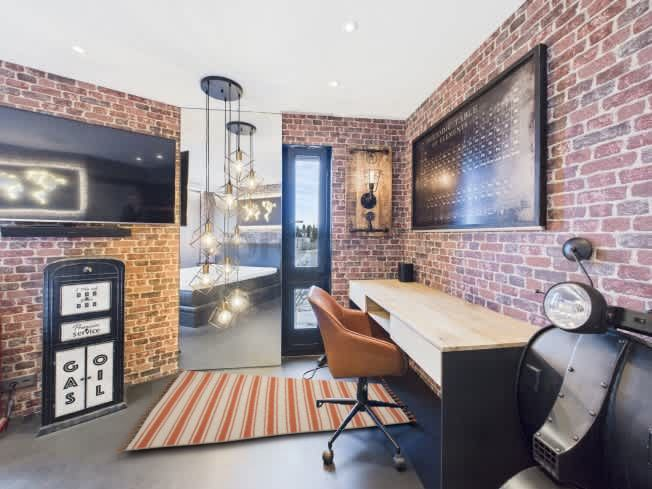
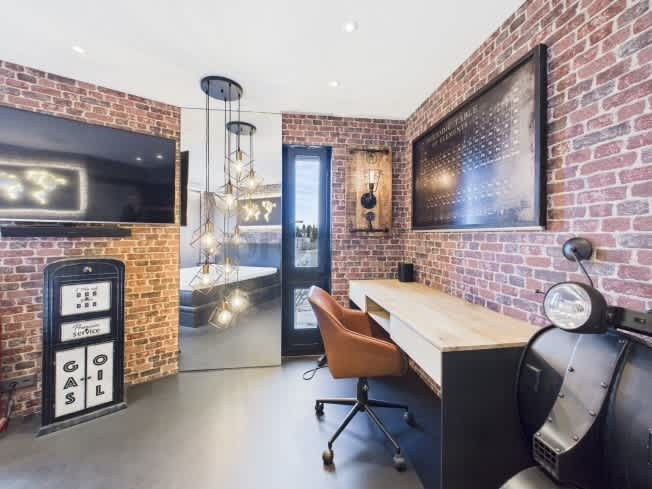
- rug (278, 390)
